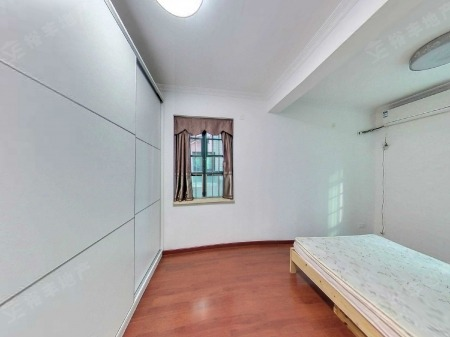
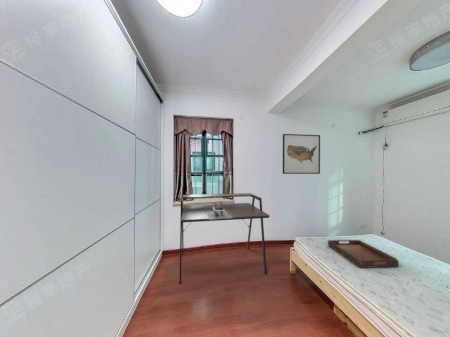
+ serving tray (359, 251)
+ wall art (301, 154)
+ desk (218, 220)
+ letter holder (218, 207)
